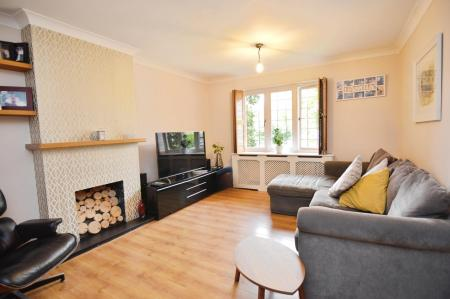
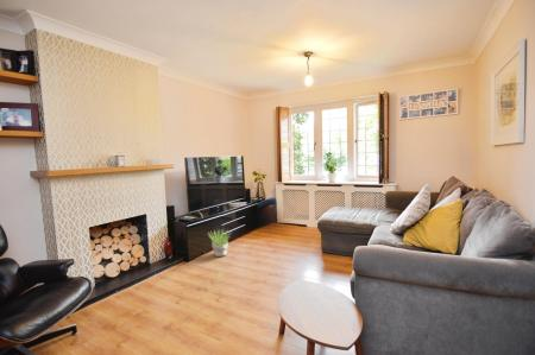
+ potted plant (220, 243)
